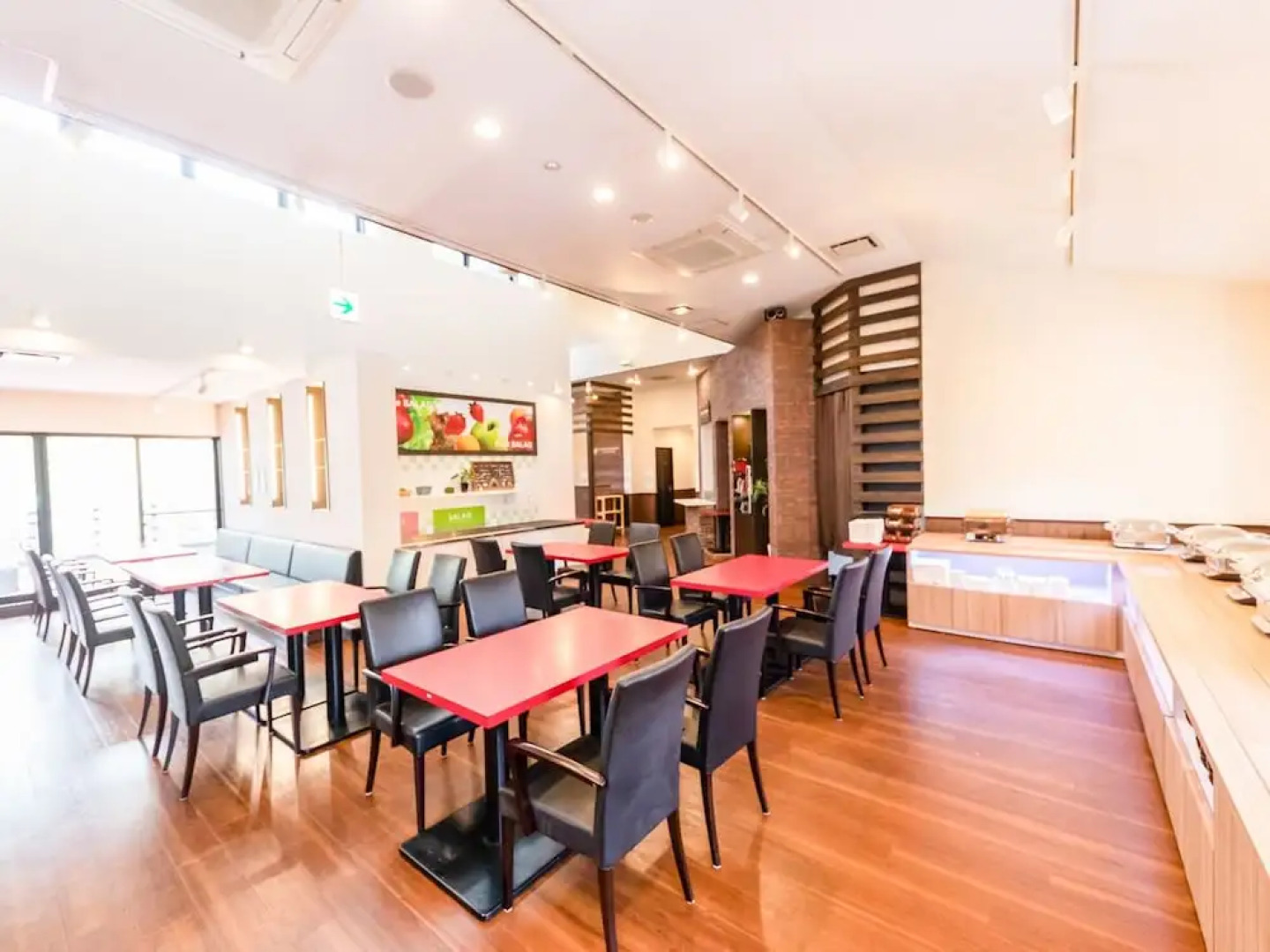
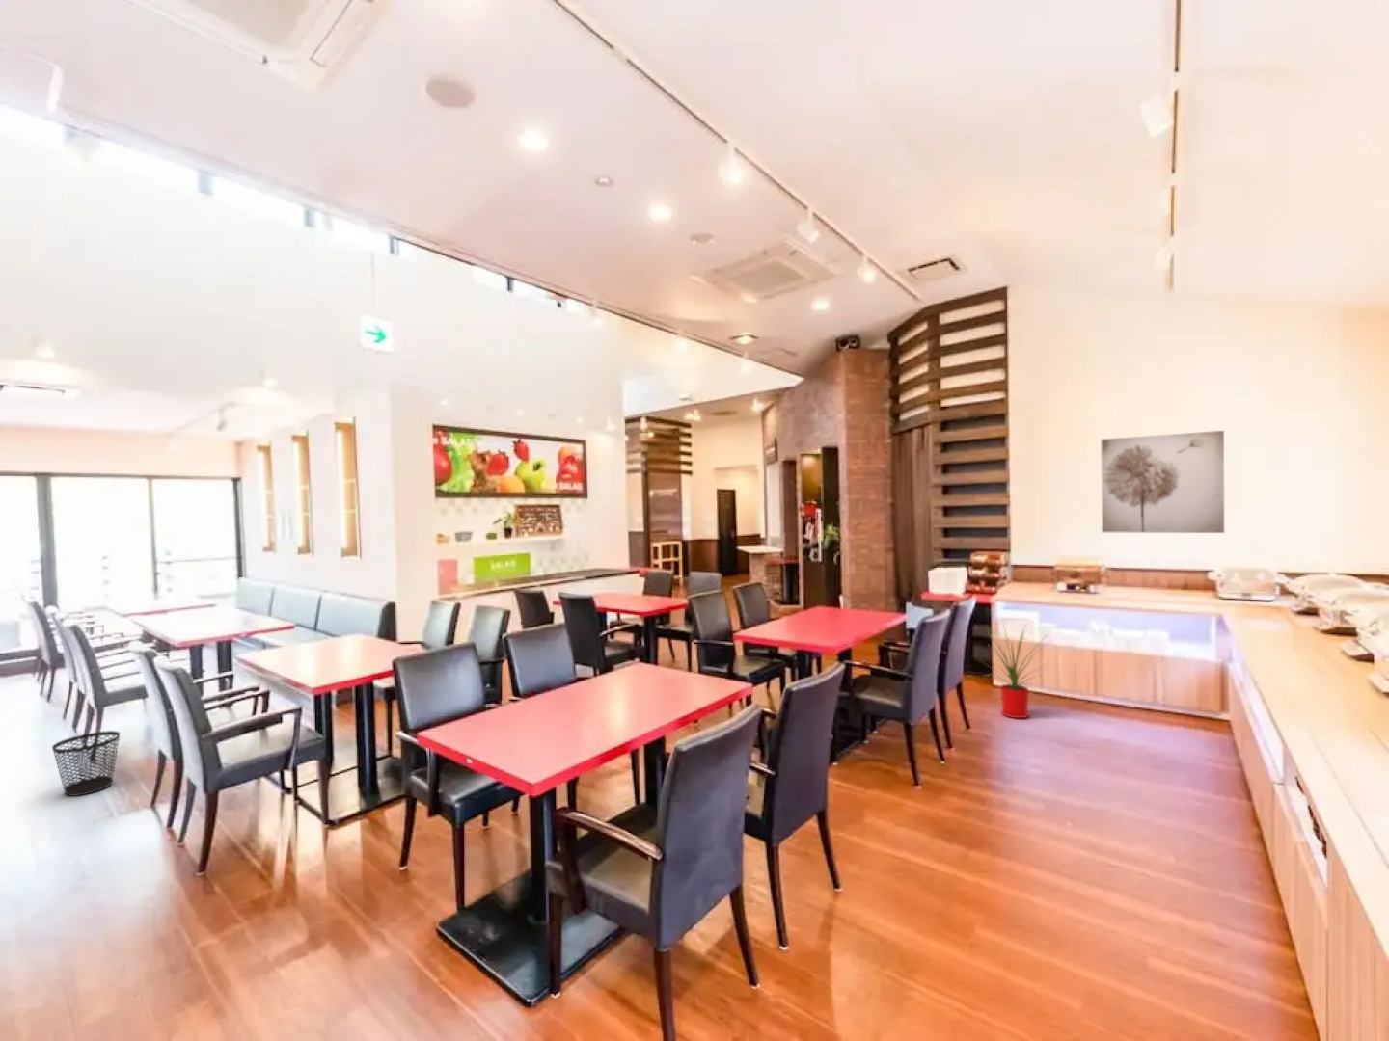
+ house plant (1015, 670)
+ wastebasket (87, 764)
+ wall art (1159, 484)
